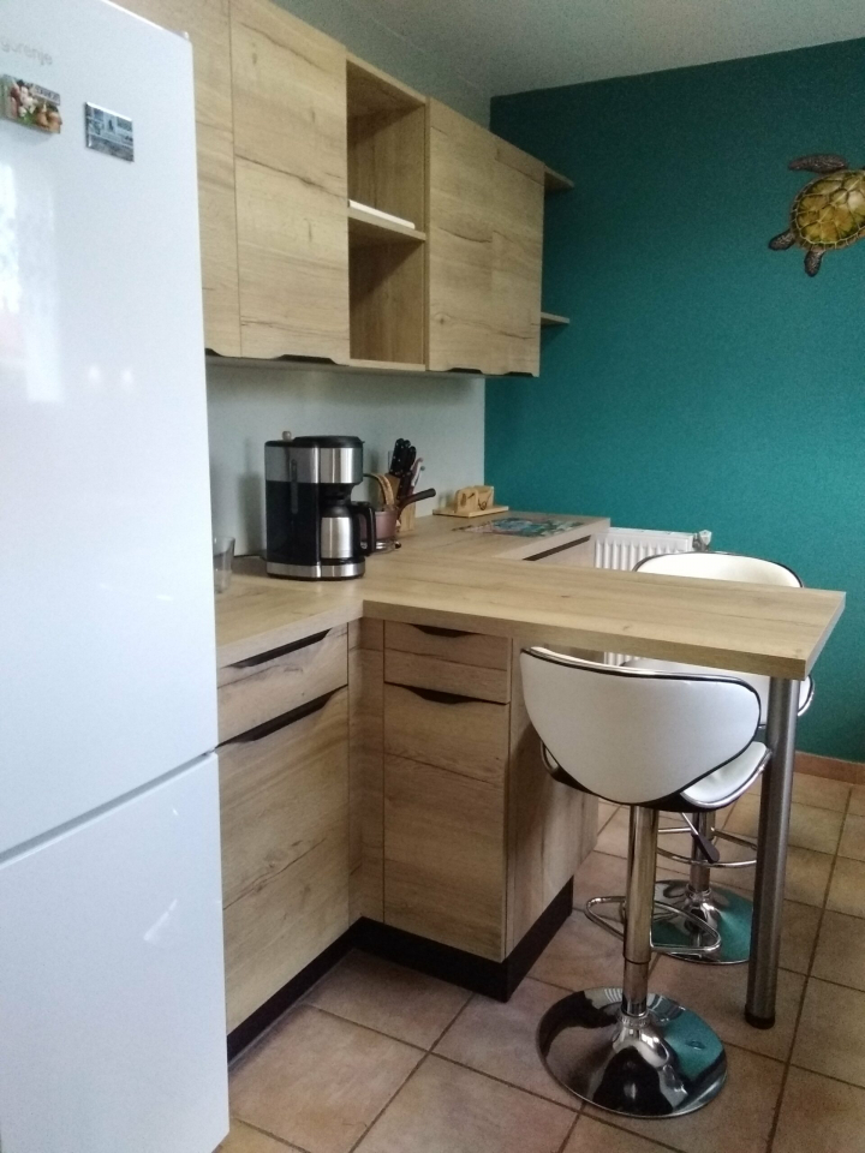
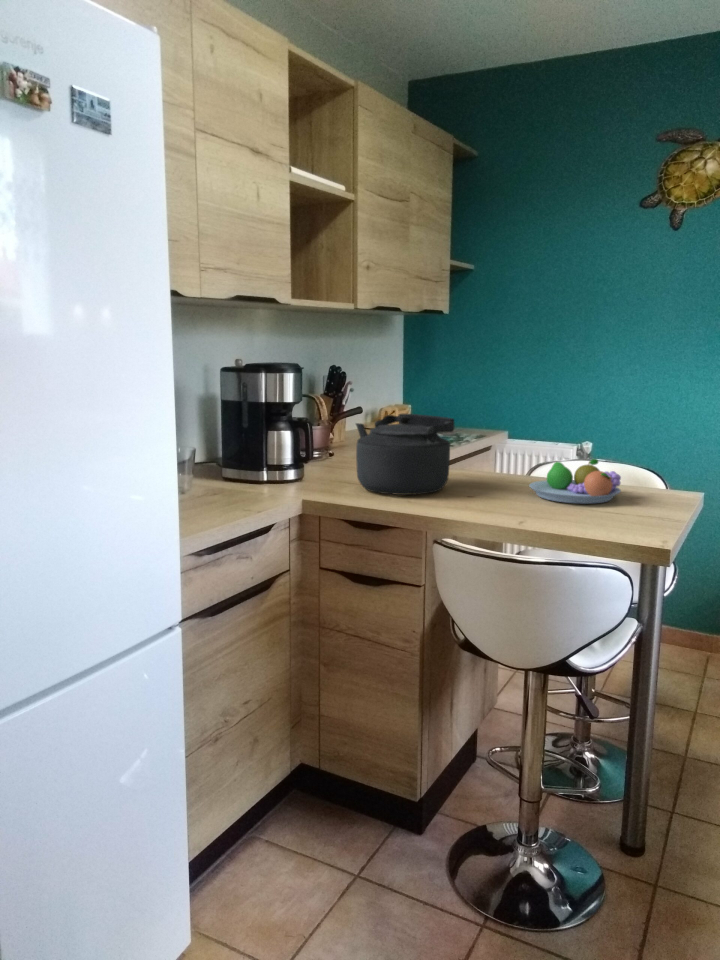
+ kettle (402, 451)
+ fruit bowl (574, 478)
